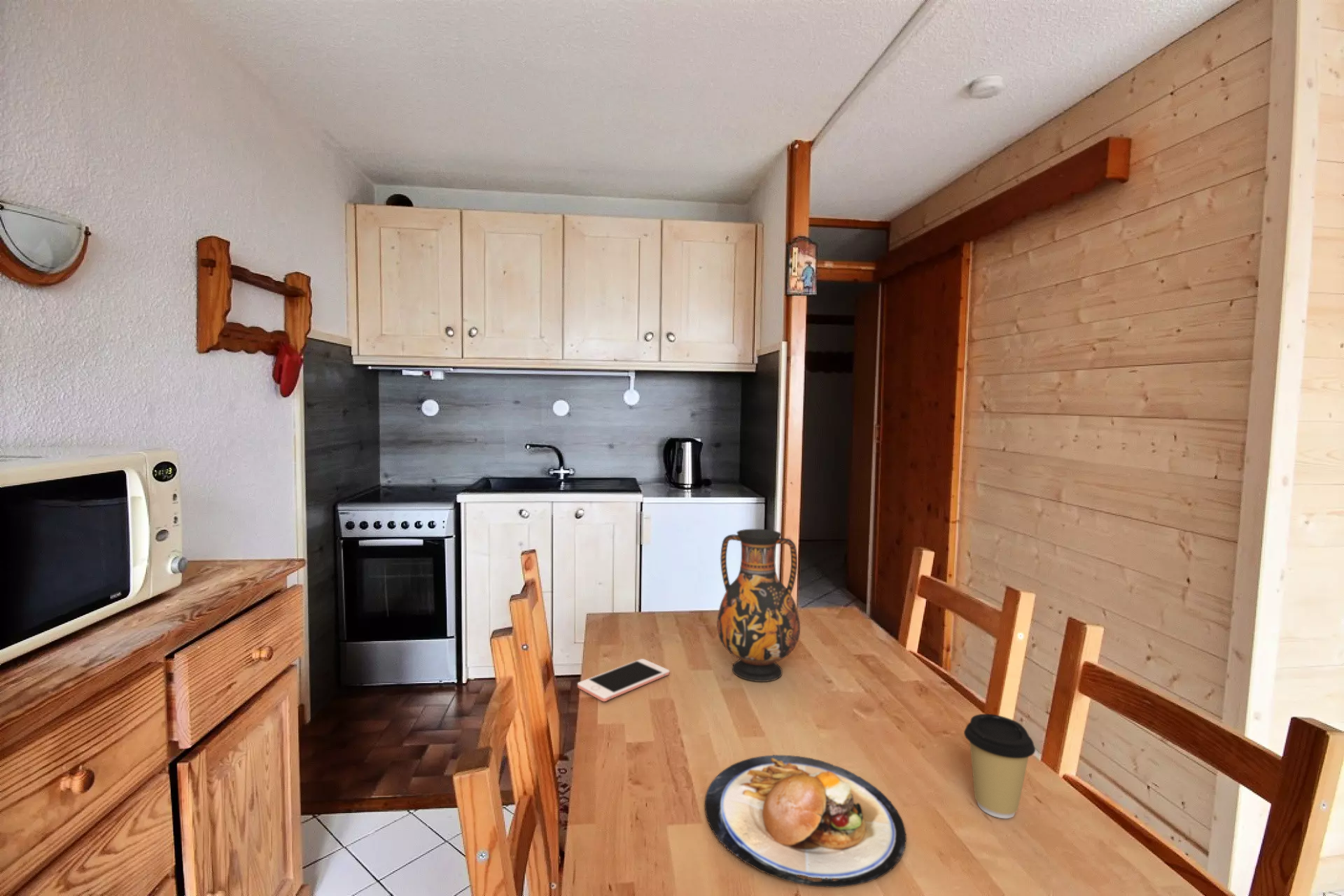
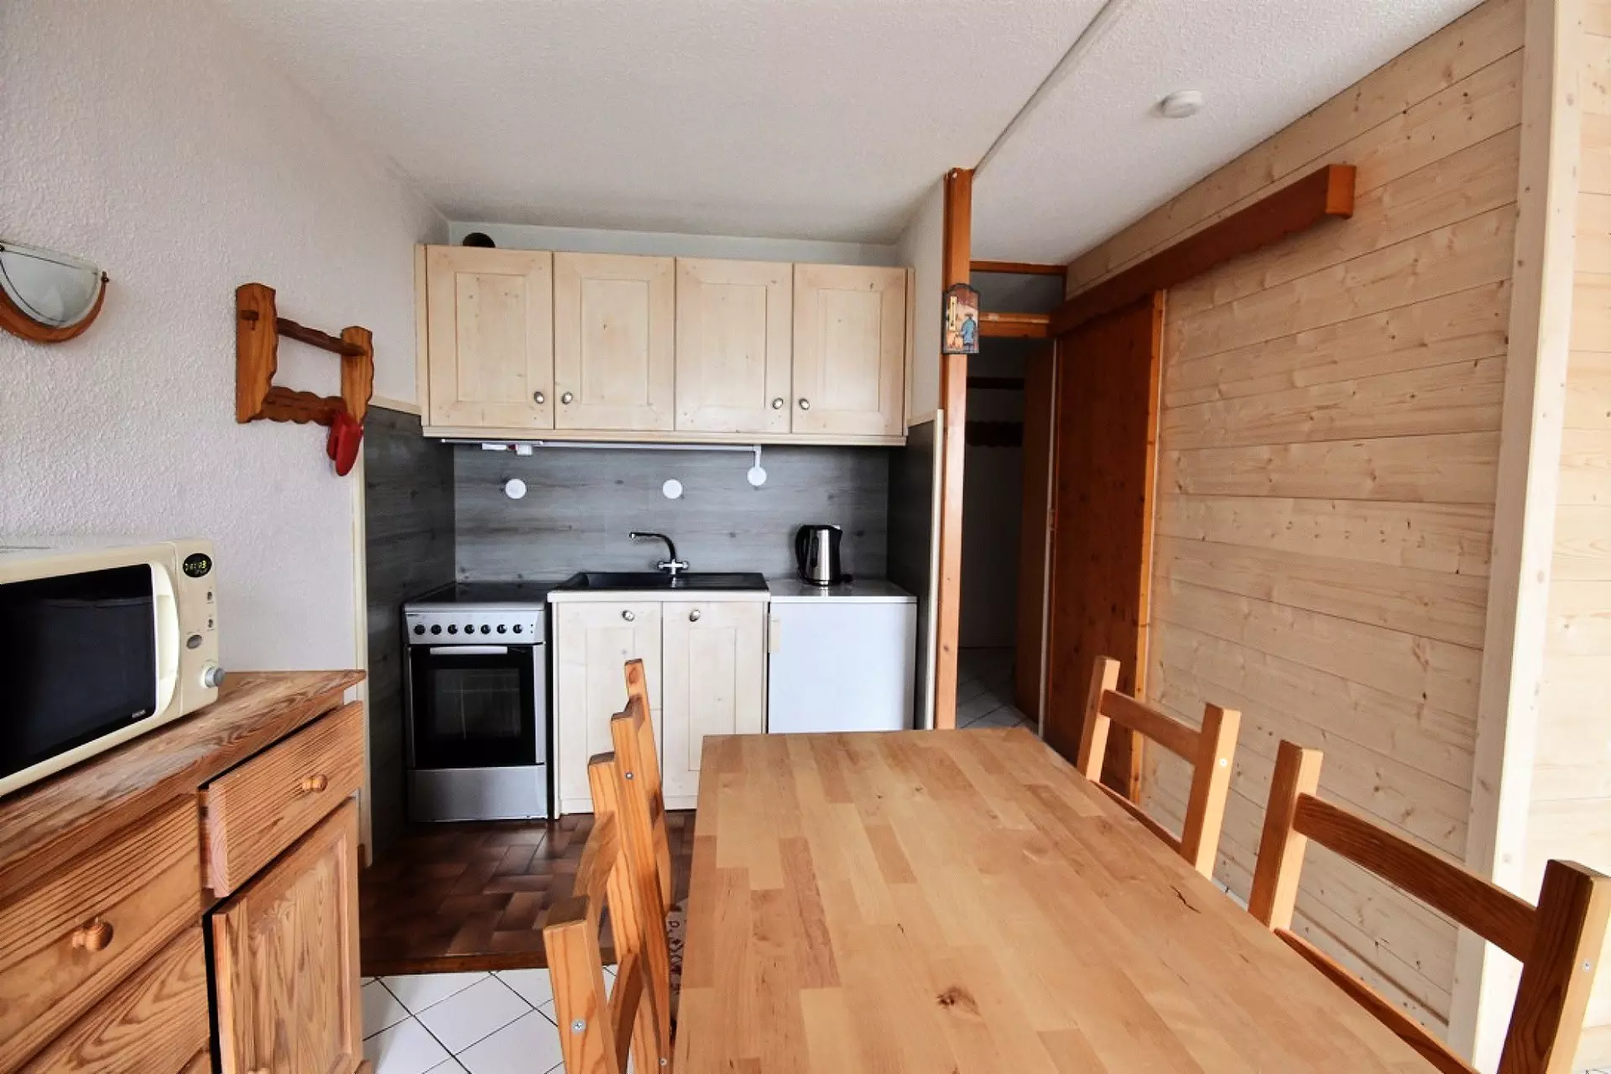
- coffee cup (997, 766)
- vase (758, 602)
- plate (802, 785)
- cell phone (624, 678)
